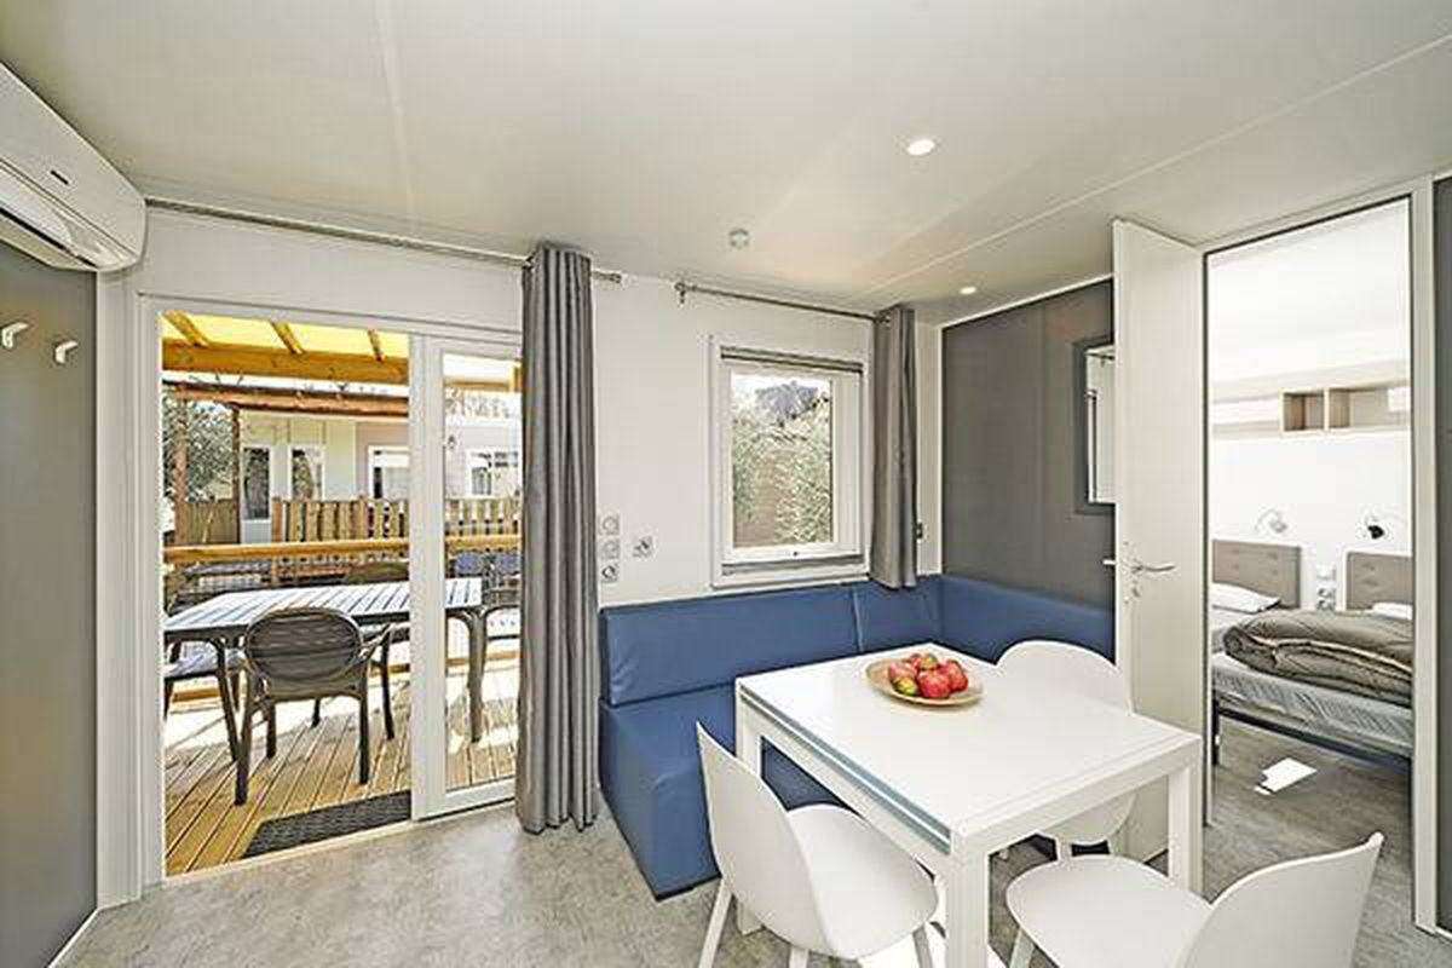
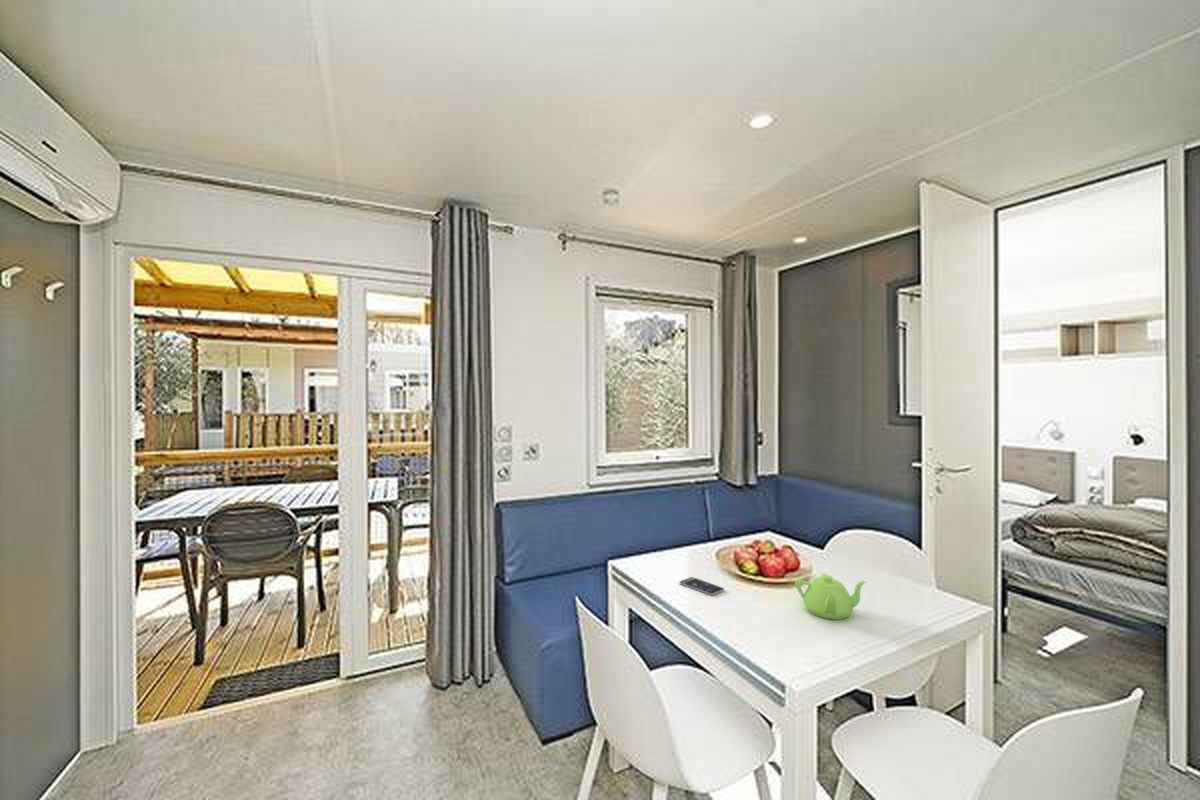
+ smartphone (701, 585)
+ teapot (830, 594)
